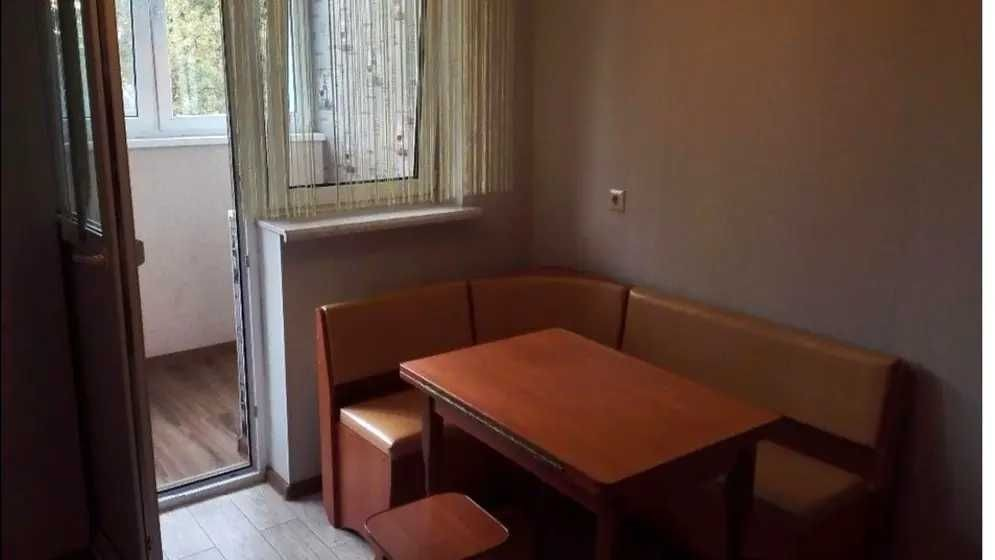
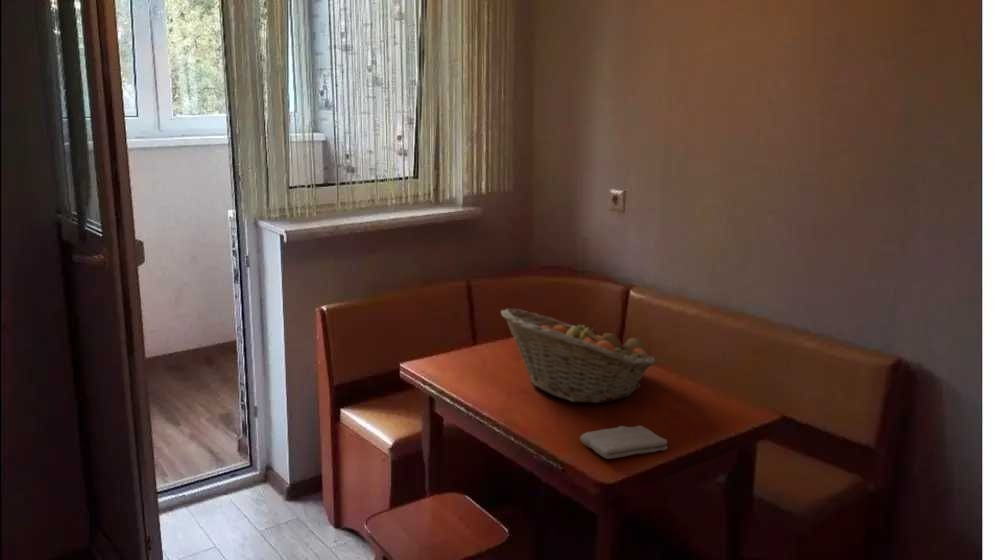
+ fruit basket (575, 349)
+ washcloth (624, 441)
